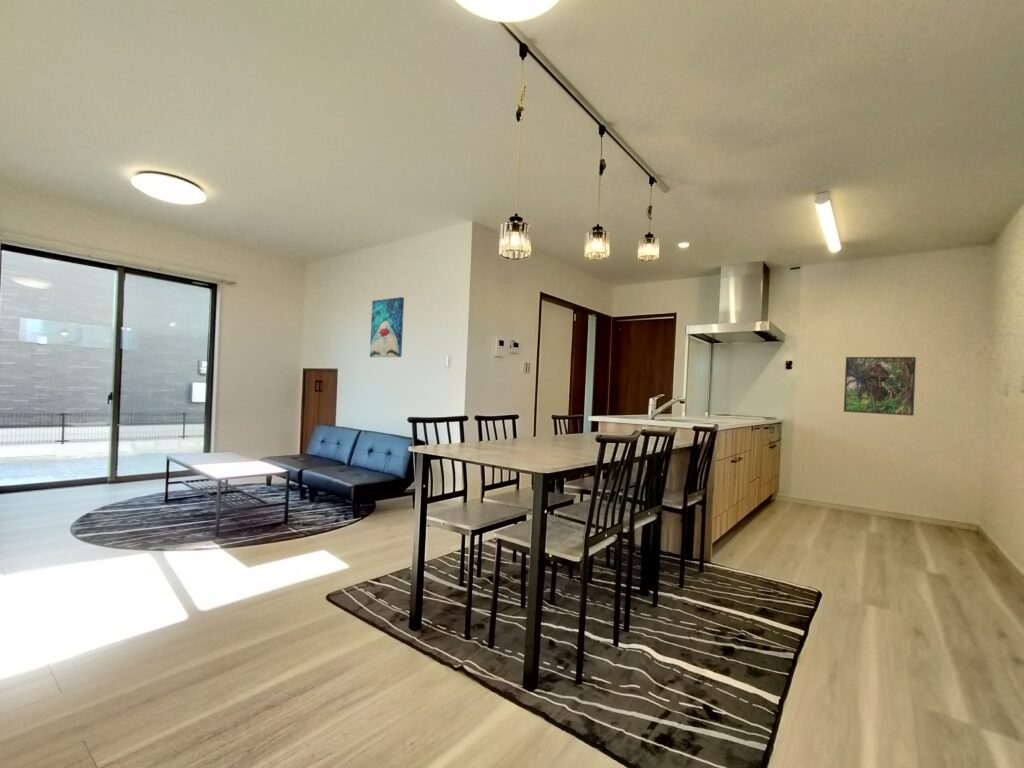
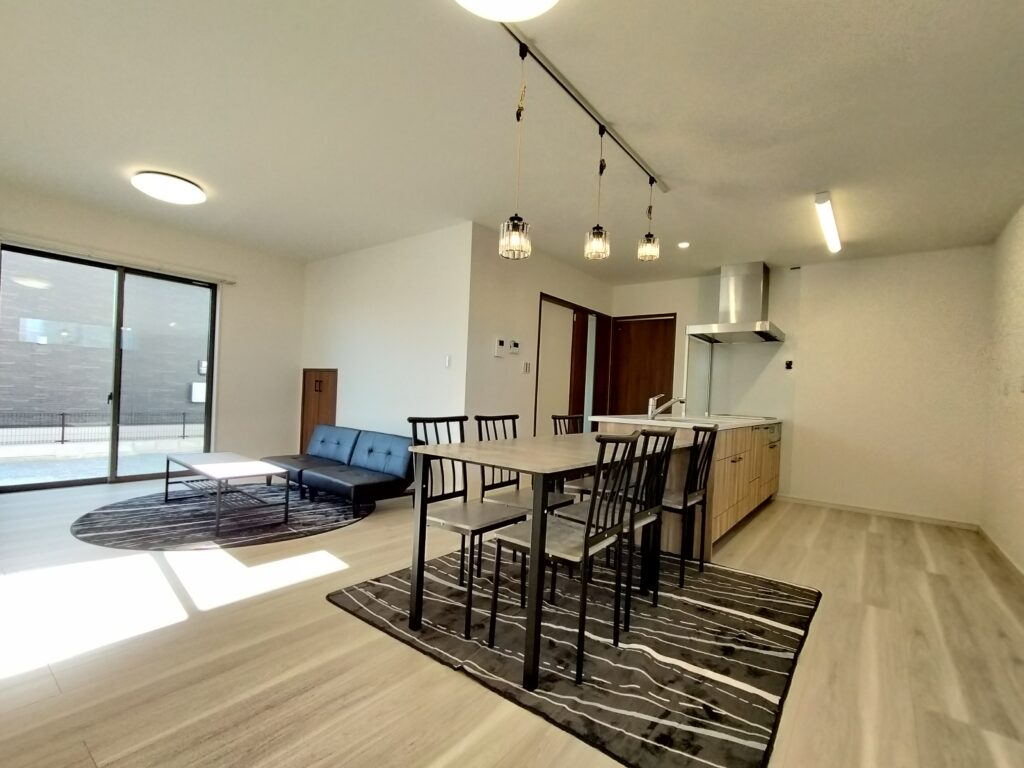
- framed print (878, 385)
- wall art (386, 328)
